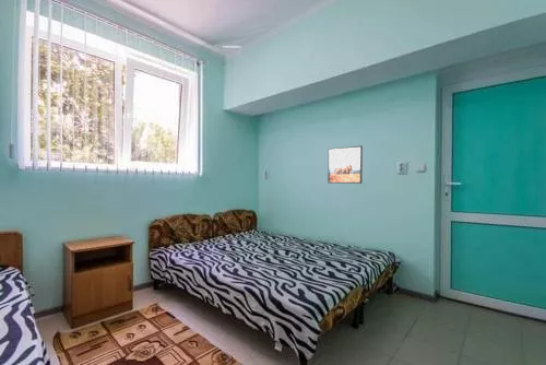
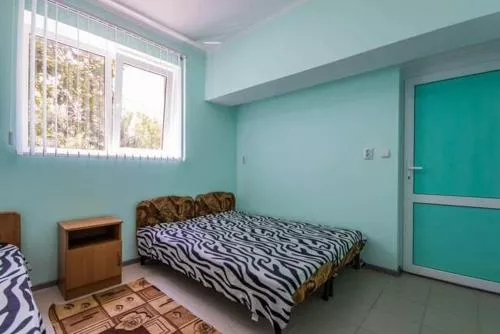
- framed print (344, 165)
